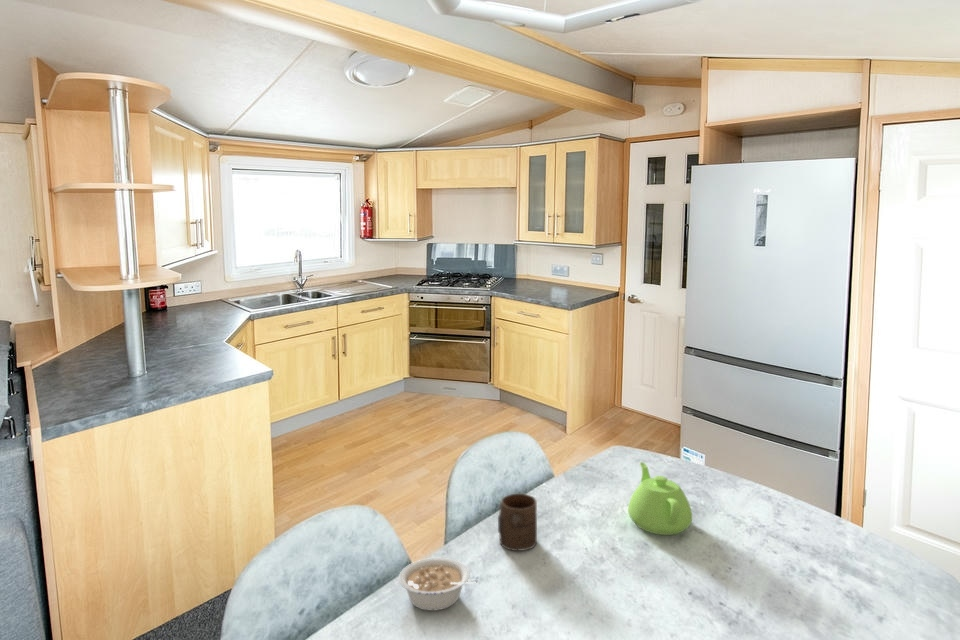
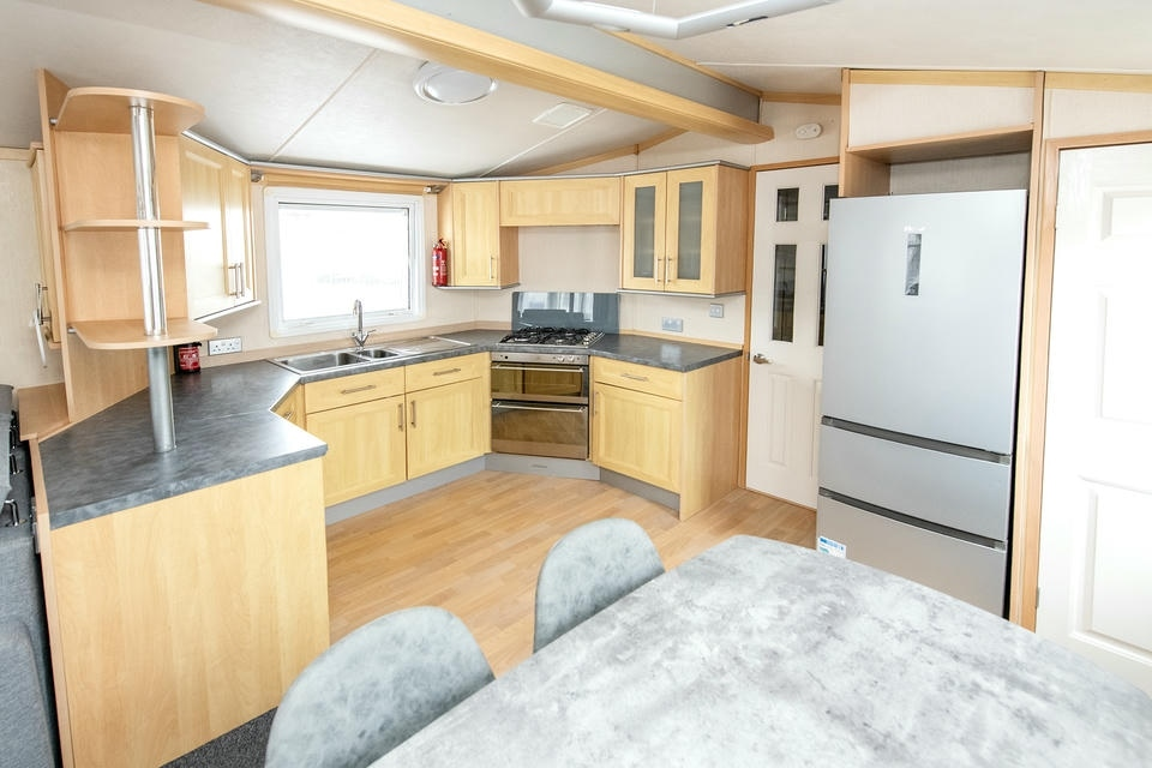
- cup (517, 521)
- legume (437, 583)
- teapot (658, 498)
